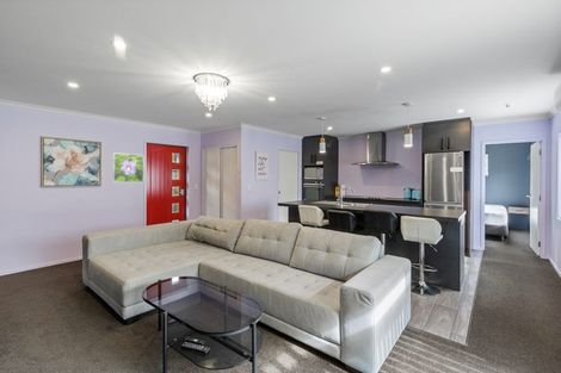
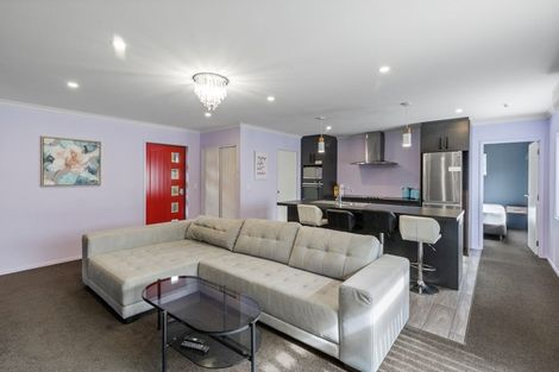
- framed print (128, 168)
